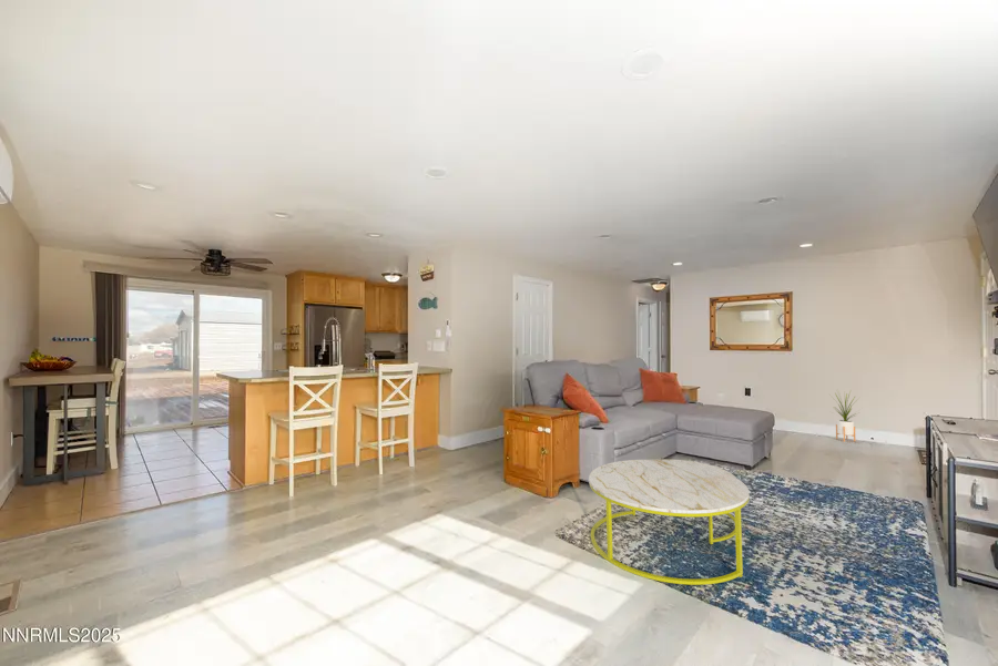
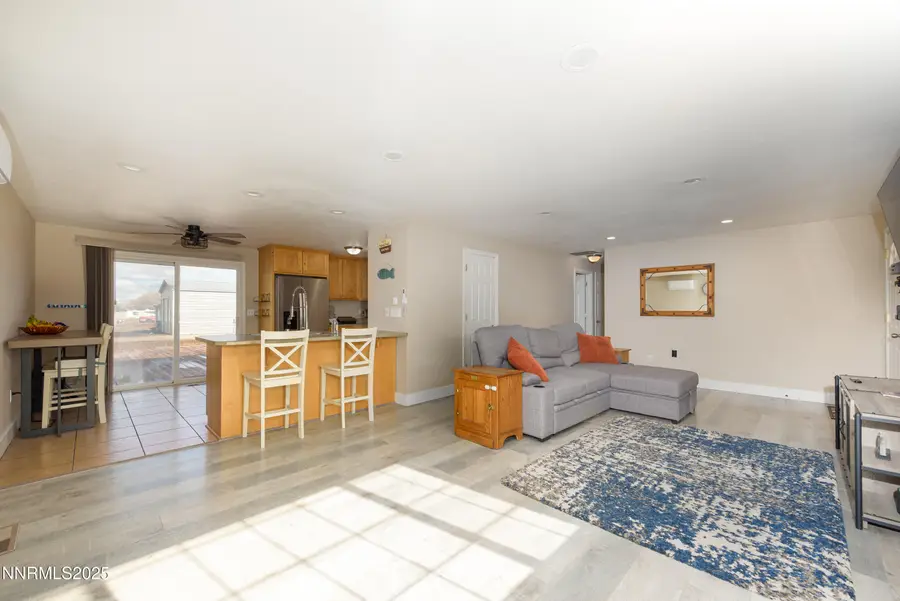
- coffee table (666, 502)
- house plant (845, 414)
